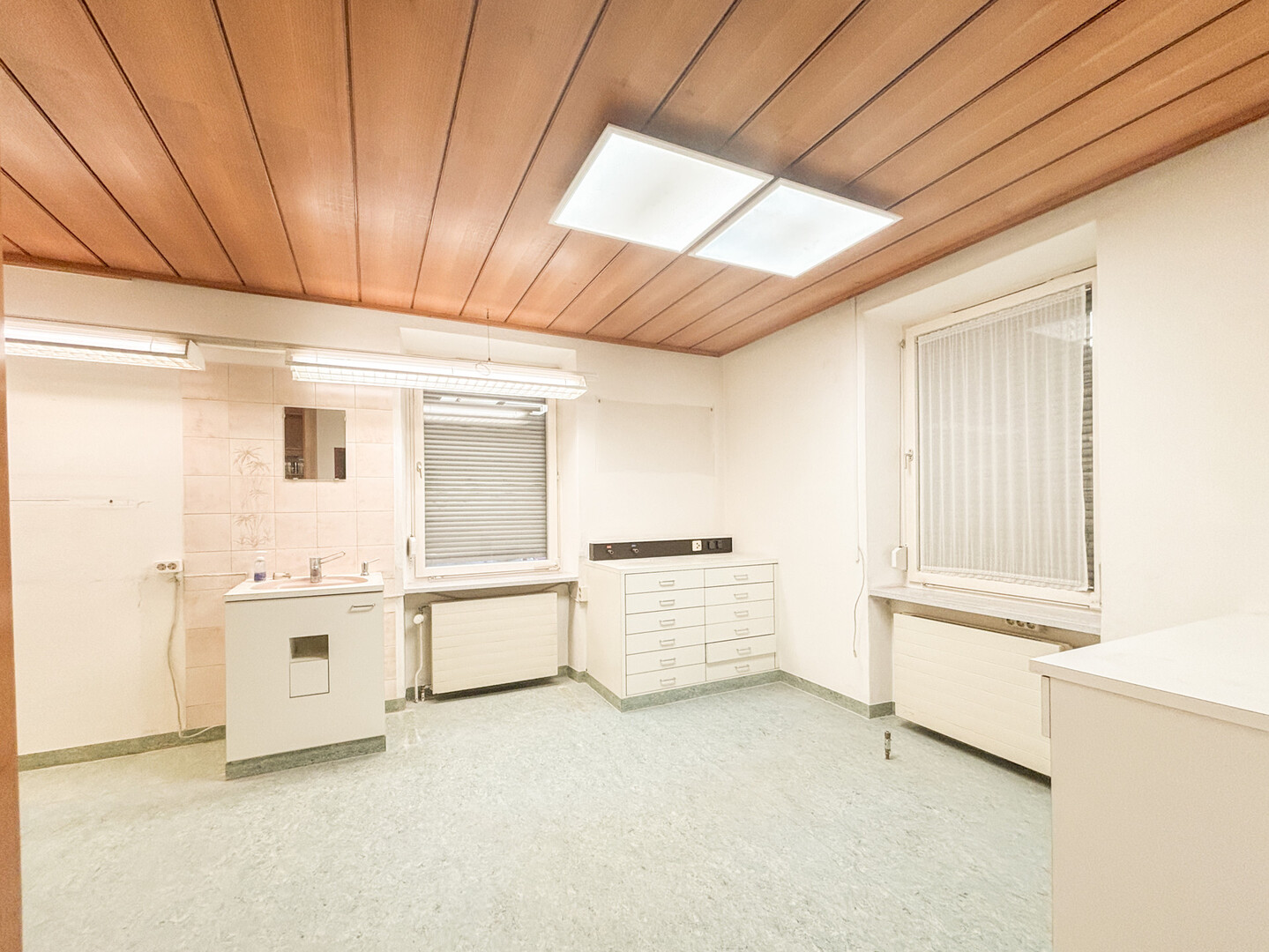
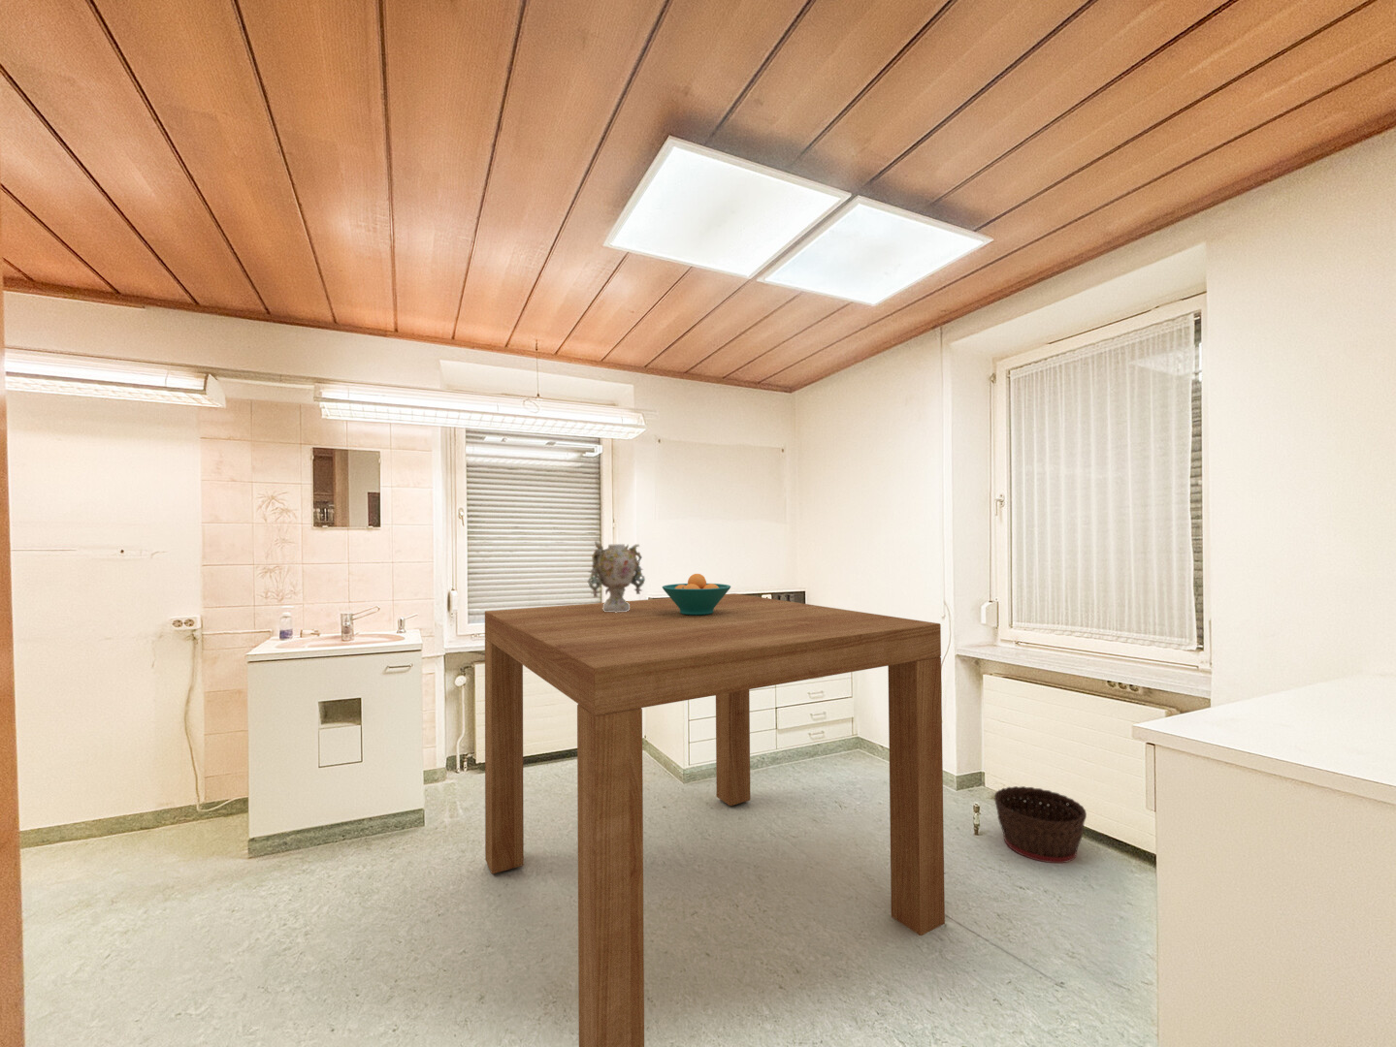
+ fruit bowl (696, 593)
+ vase (616, 575)
+ table (716, 752)
+ basket (1038, 824)
